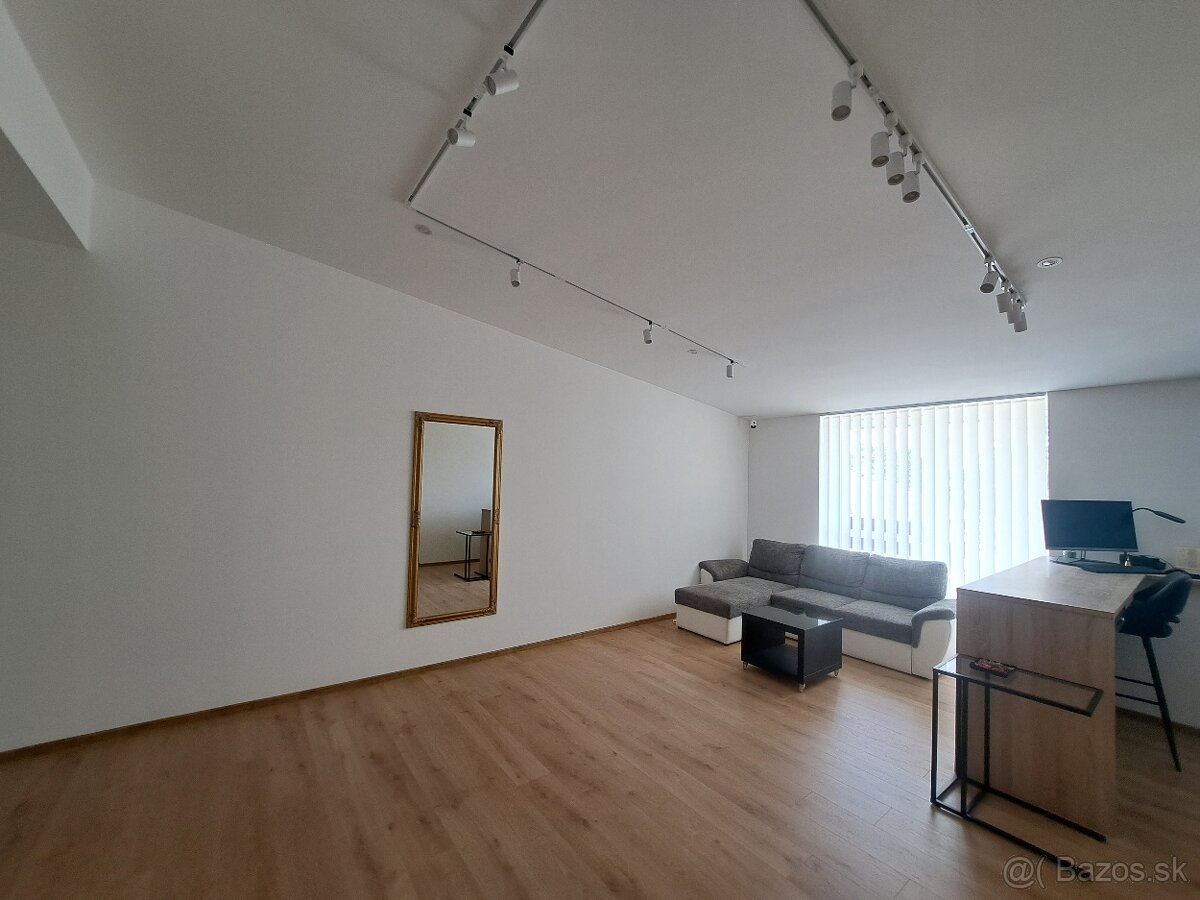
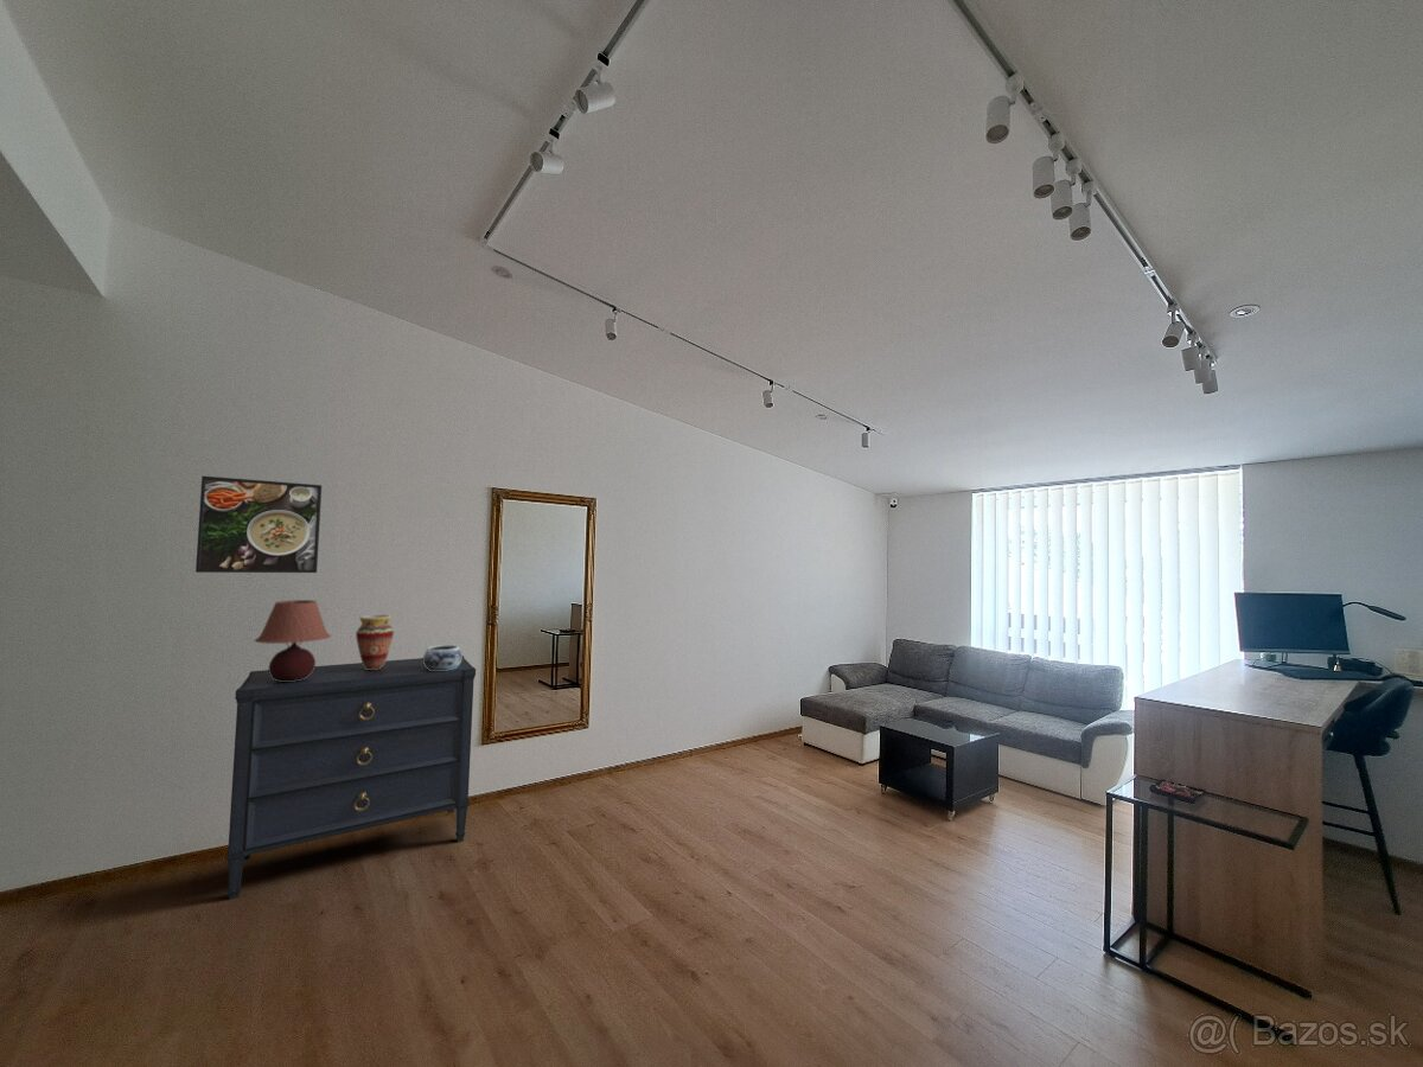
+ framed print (262, 526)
+ dresser (362, 759)
+ table lamp (293, 640)
+ vase (374, 641)
+ decorative bowl (442, 657)
